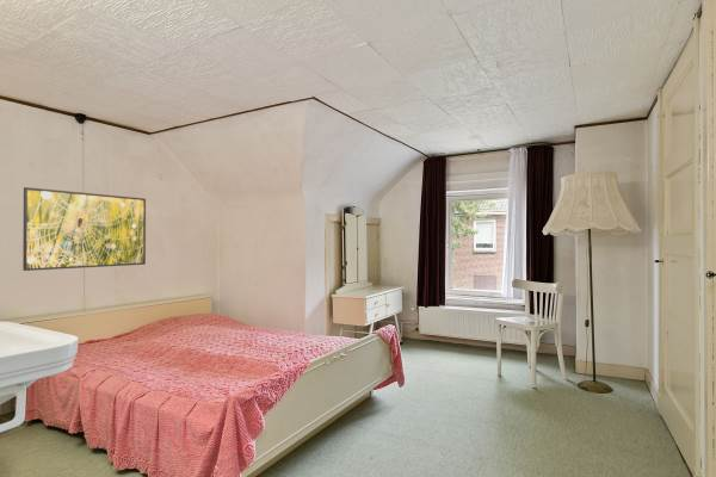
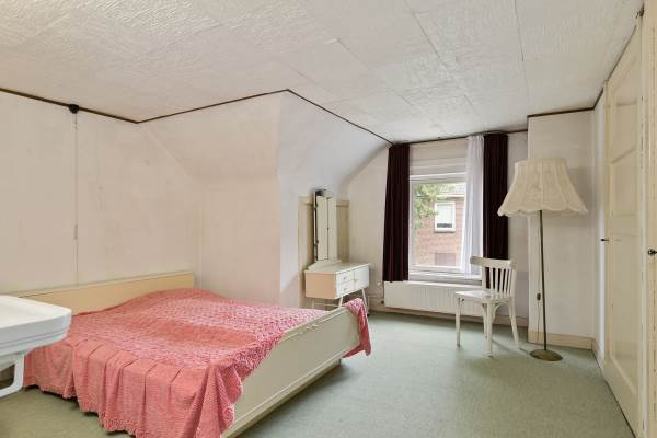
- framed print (91, 230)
